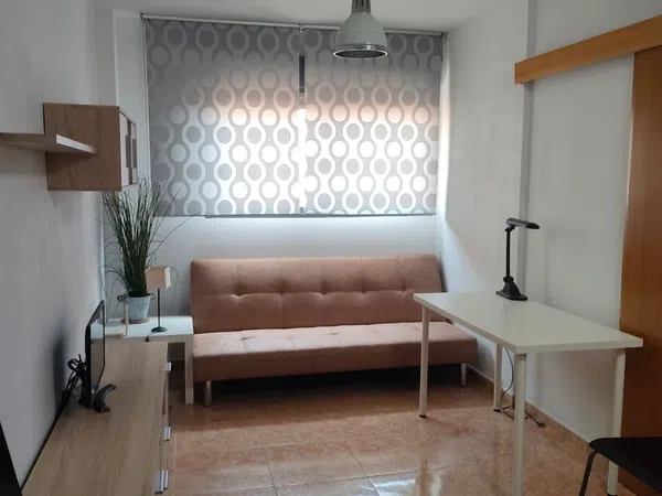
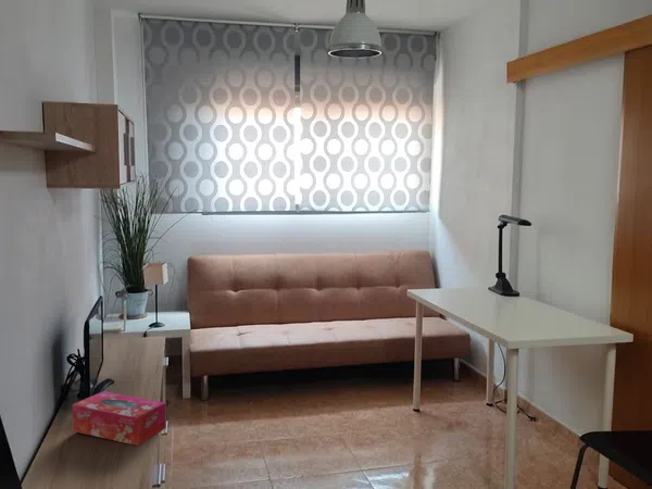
+ tissue box (120, 416)
